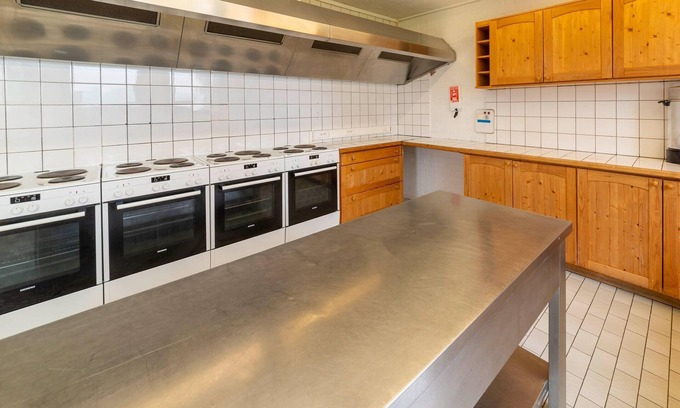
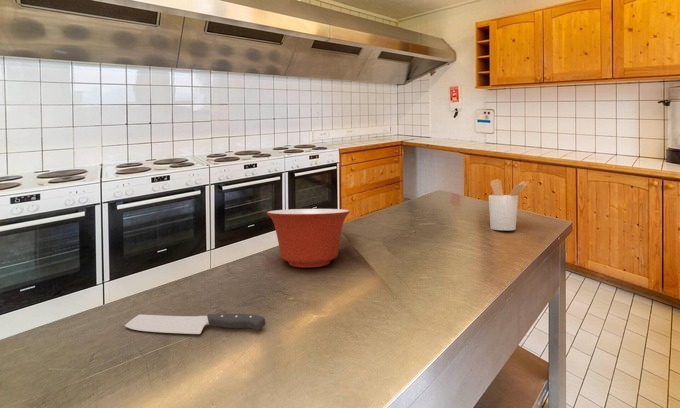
+ kitchen knife (194, 322)
+ mixing bowl (309, 237)
+ utensil holder (509, 203)
